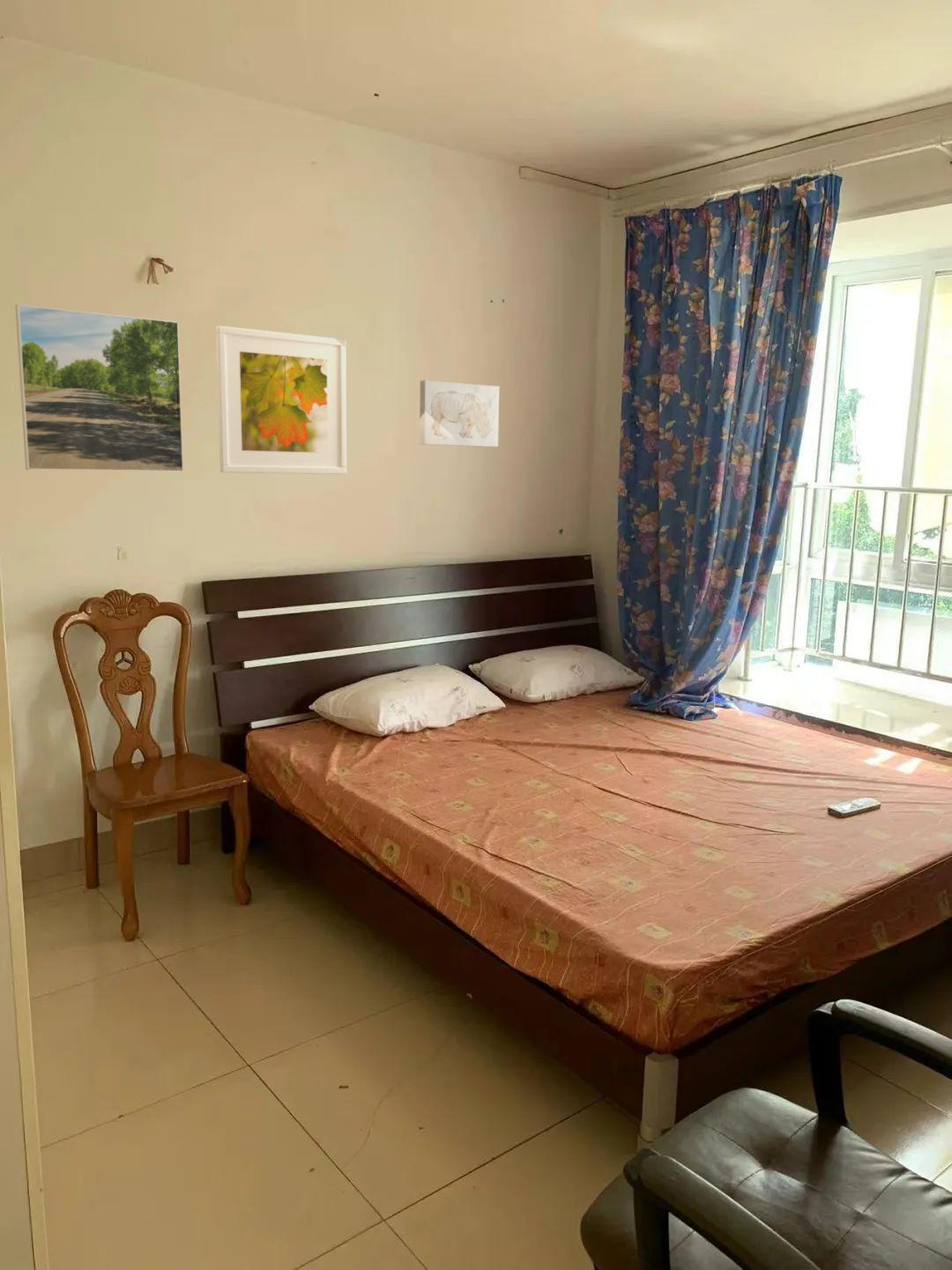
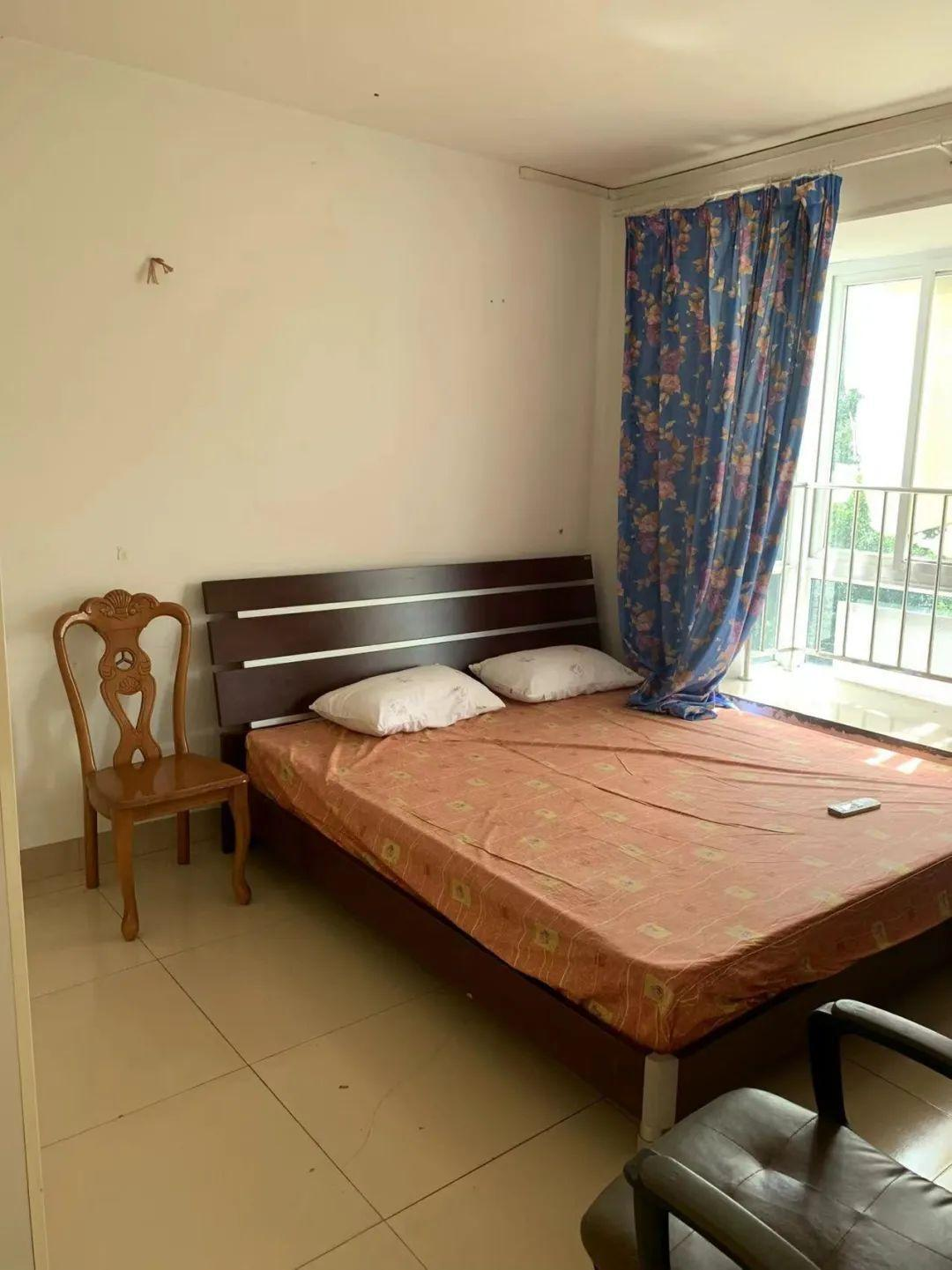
- wall art (460, 414)
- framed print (285, 404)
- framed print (104, 393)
